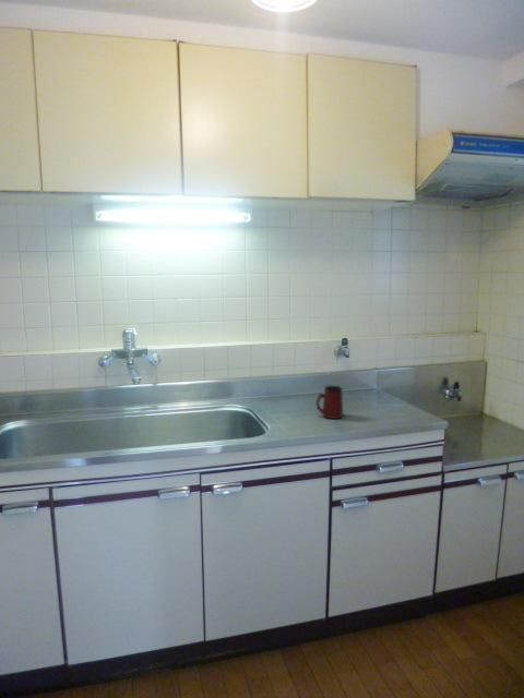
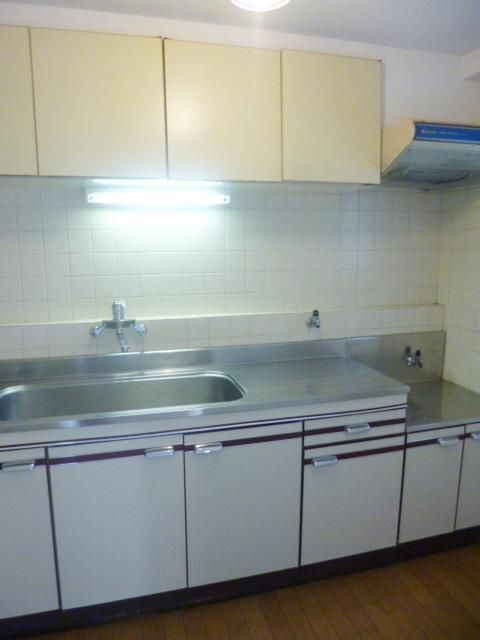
- mug (329, 401)
